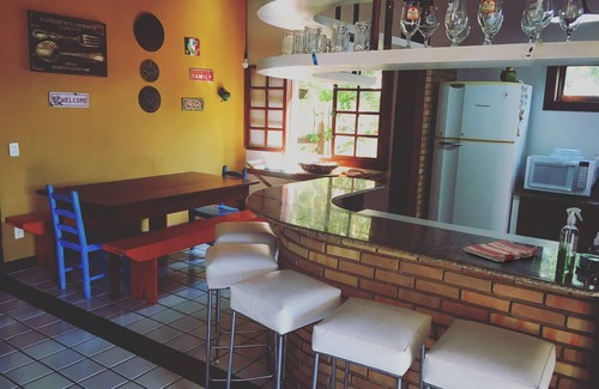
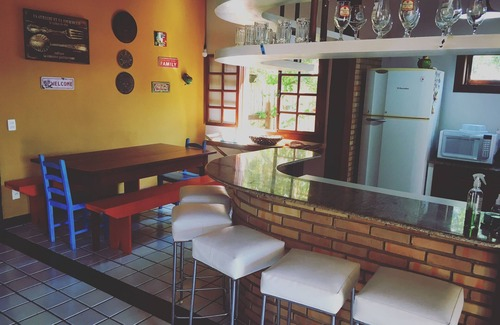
- dish towel (500, 249)
